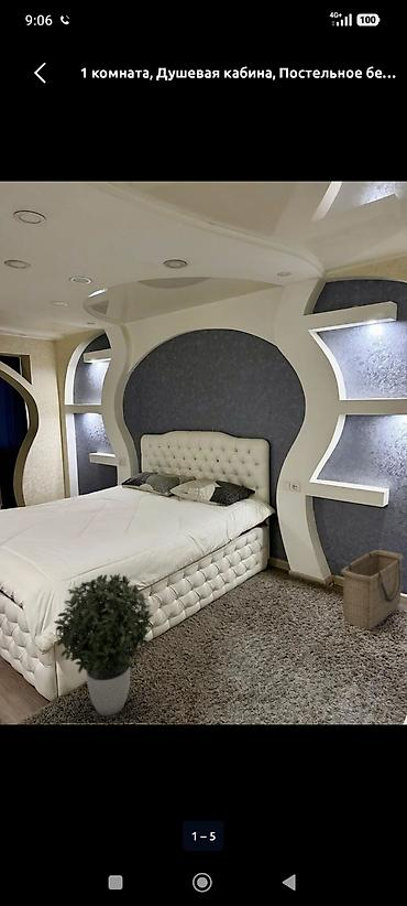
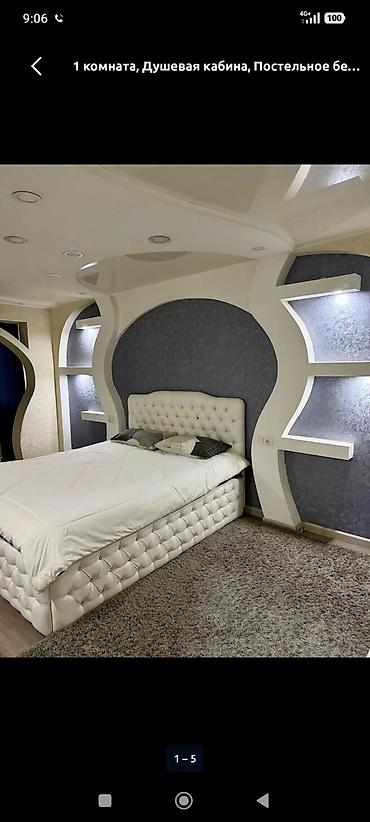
- basket (373, 586)
- potted plant (108, 641)
